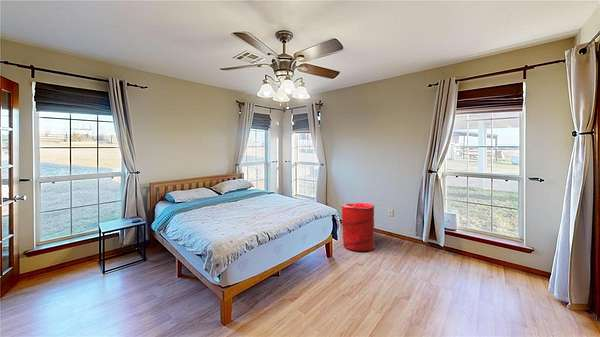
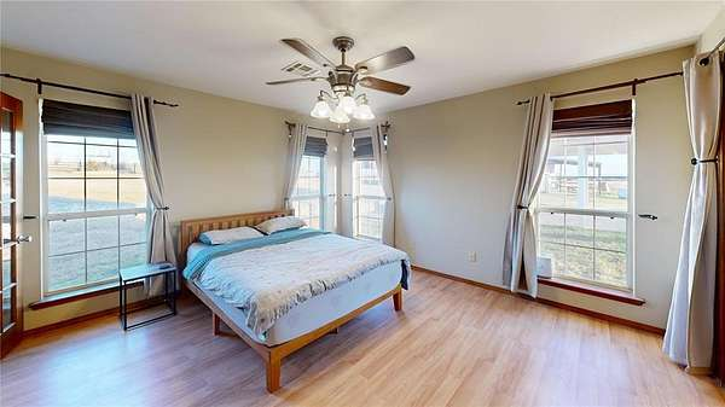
- laundry hamper (357, 224)
